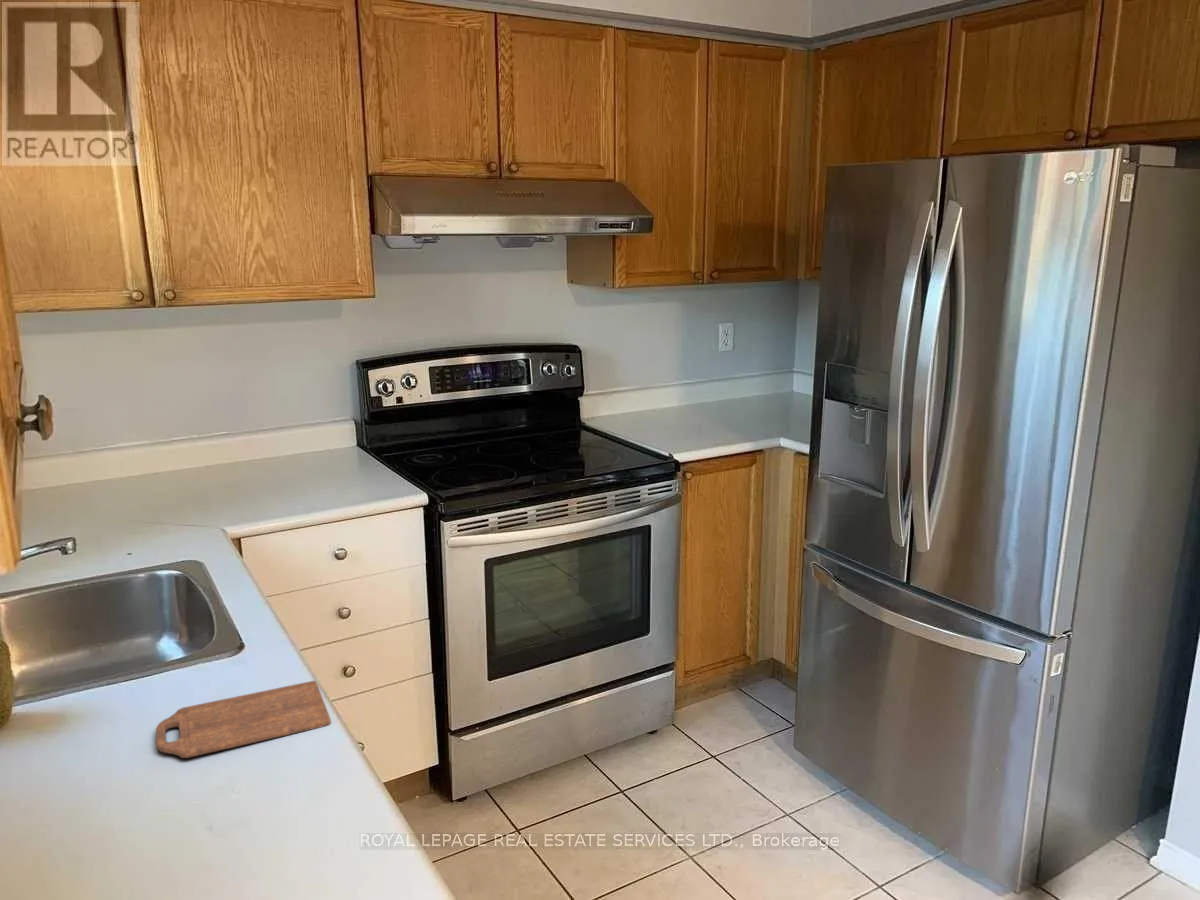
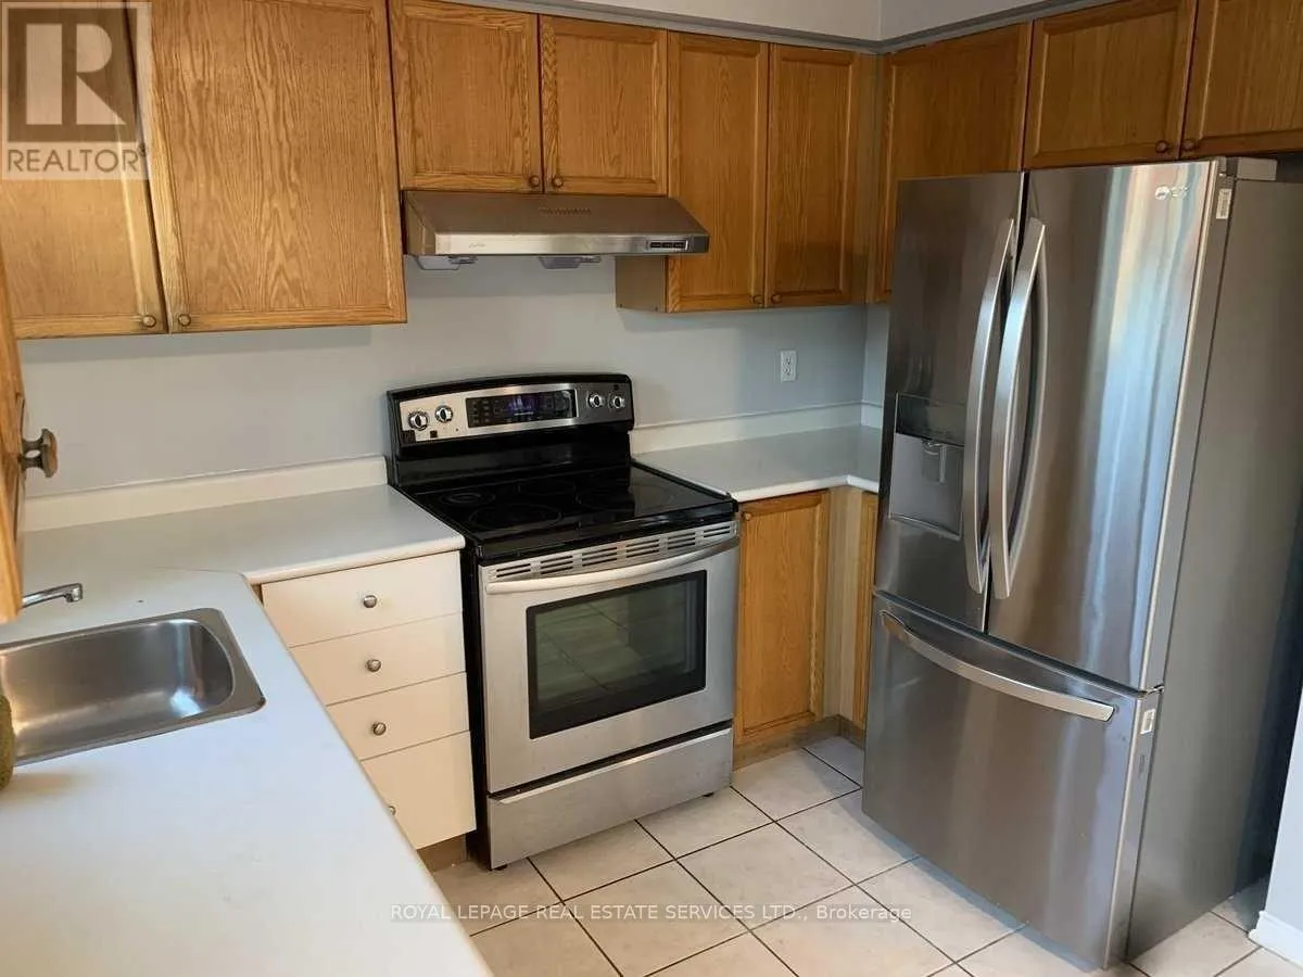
- cutting board (243, 719)
